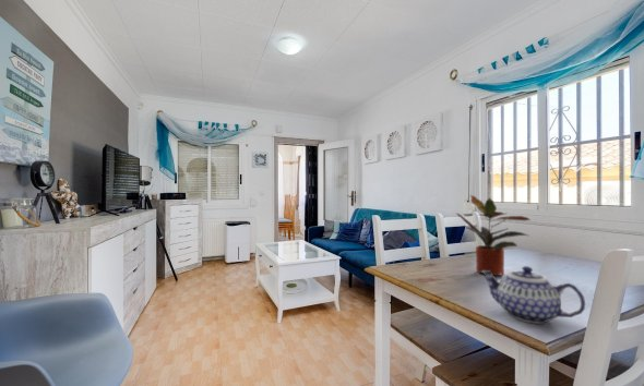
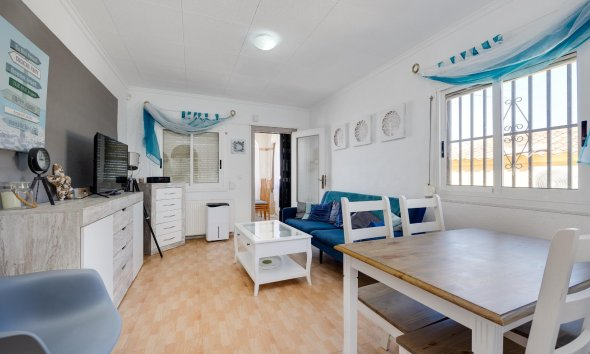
- potted plant (492, 236)
- teapot (527, 291)
